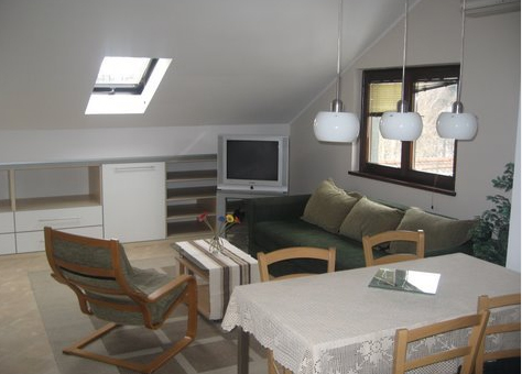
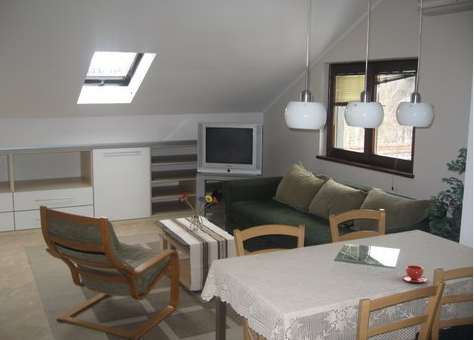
+ teacup (414, 273)
